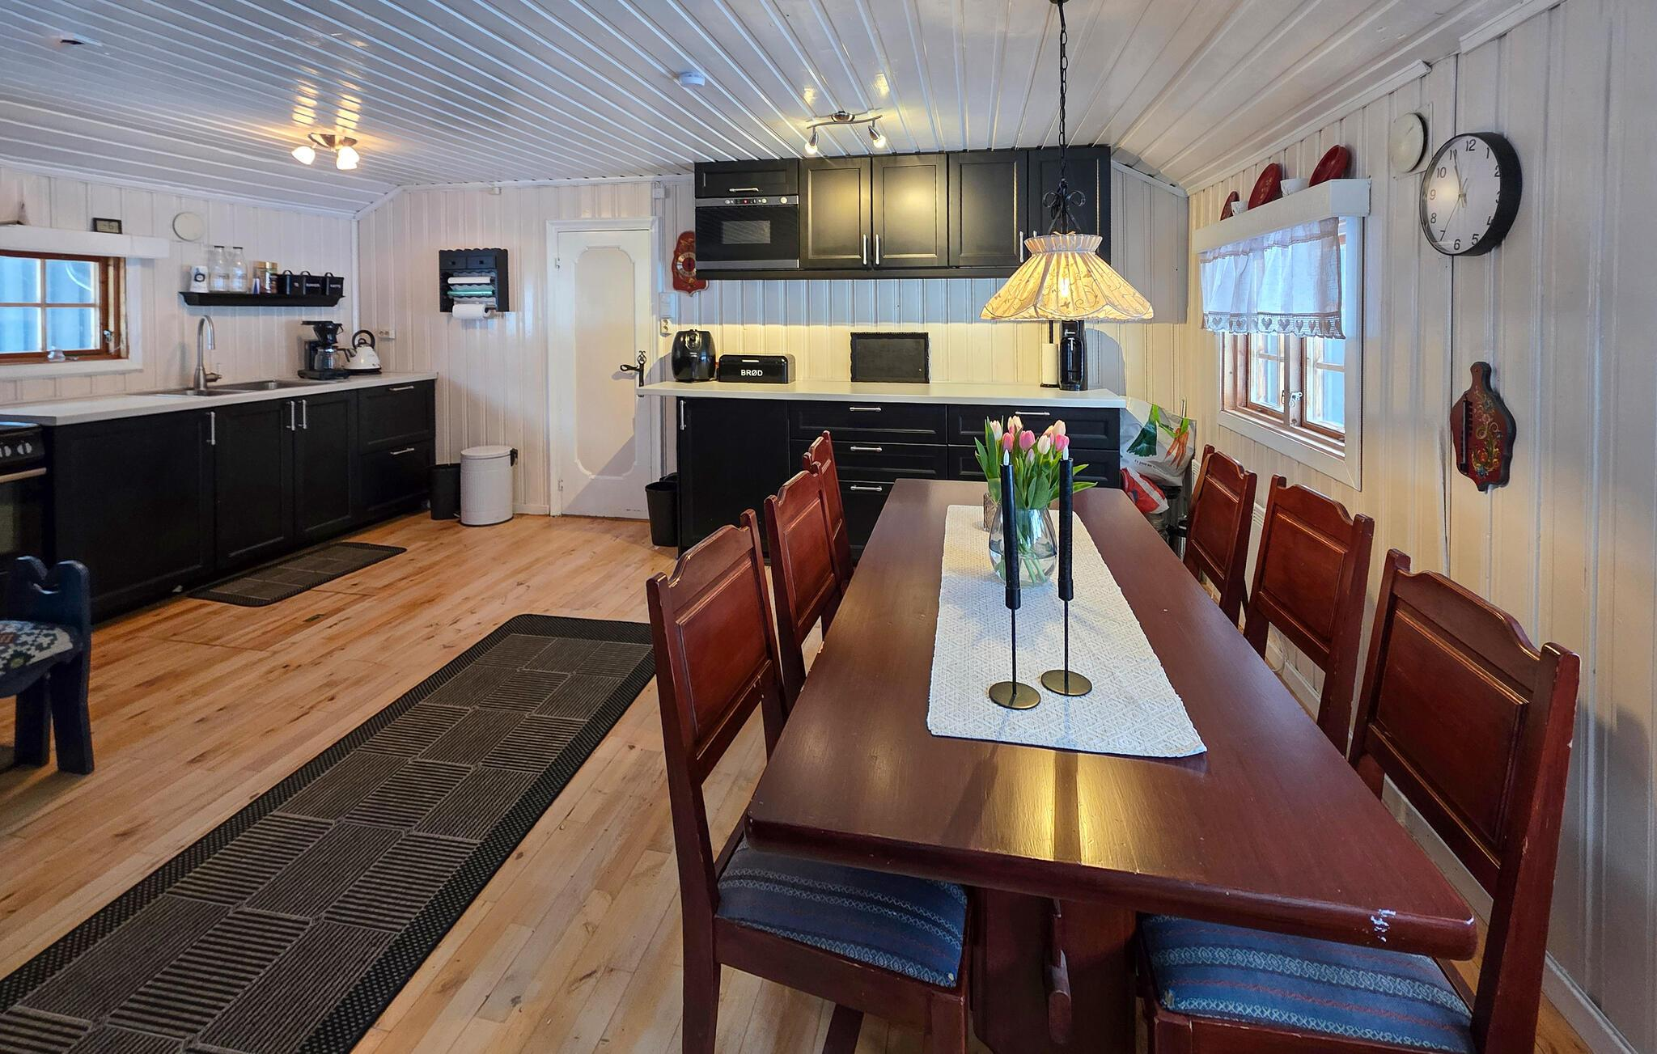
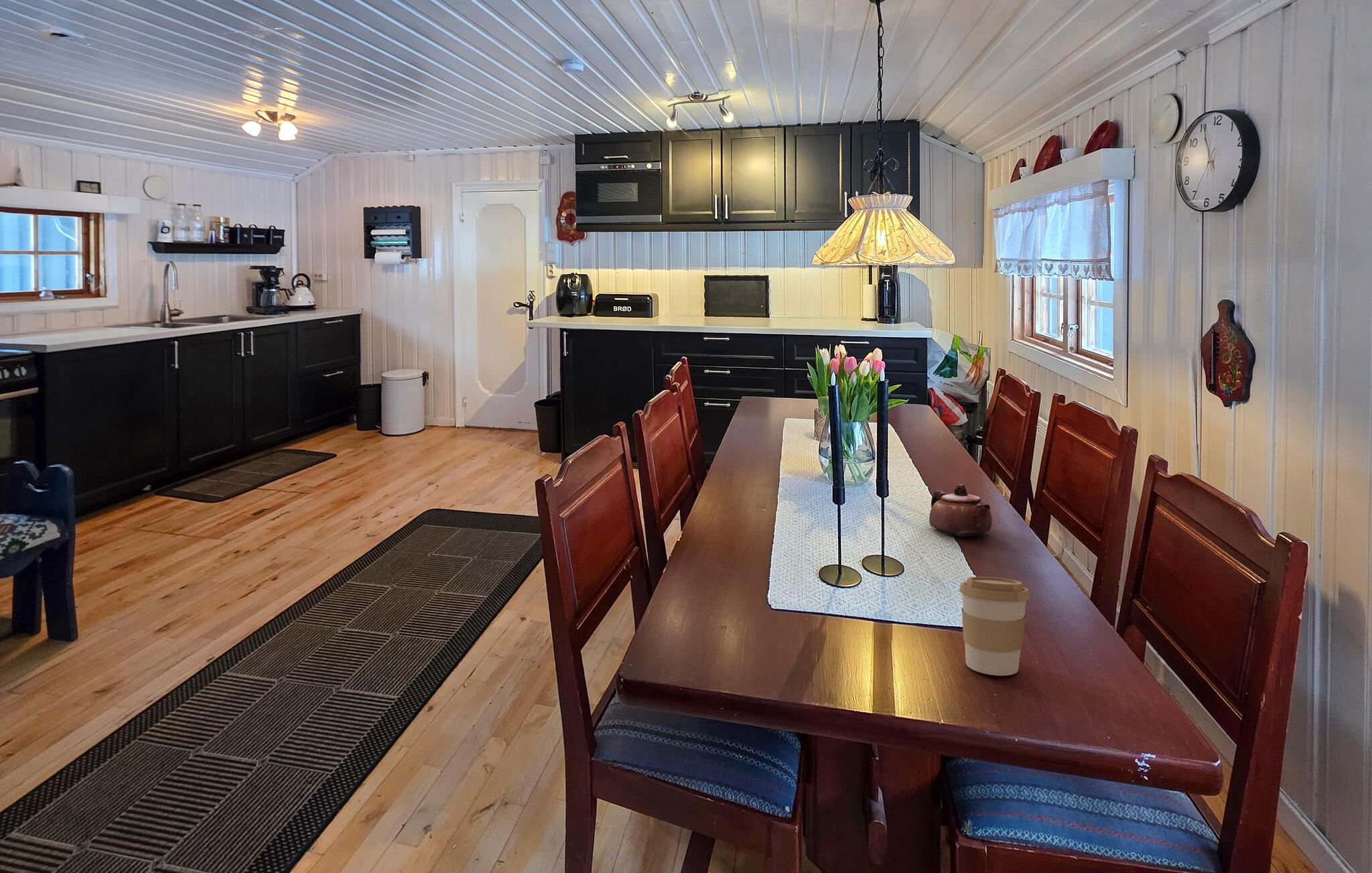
+ coffee cup (993, 622)
+ teapot (959, 507)
